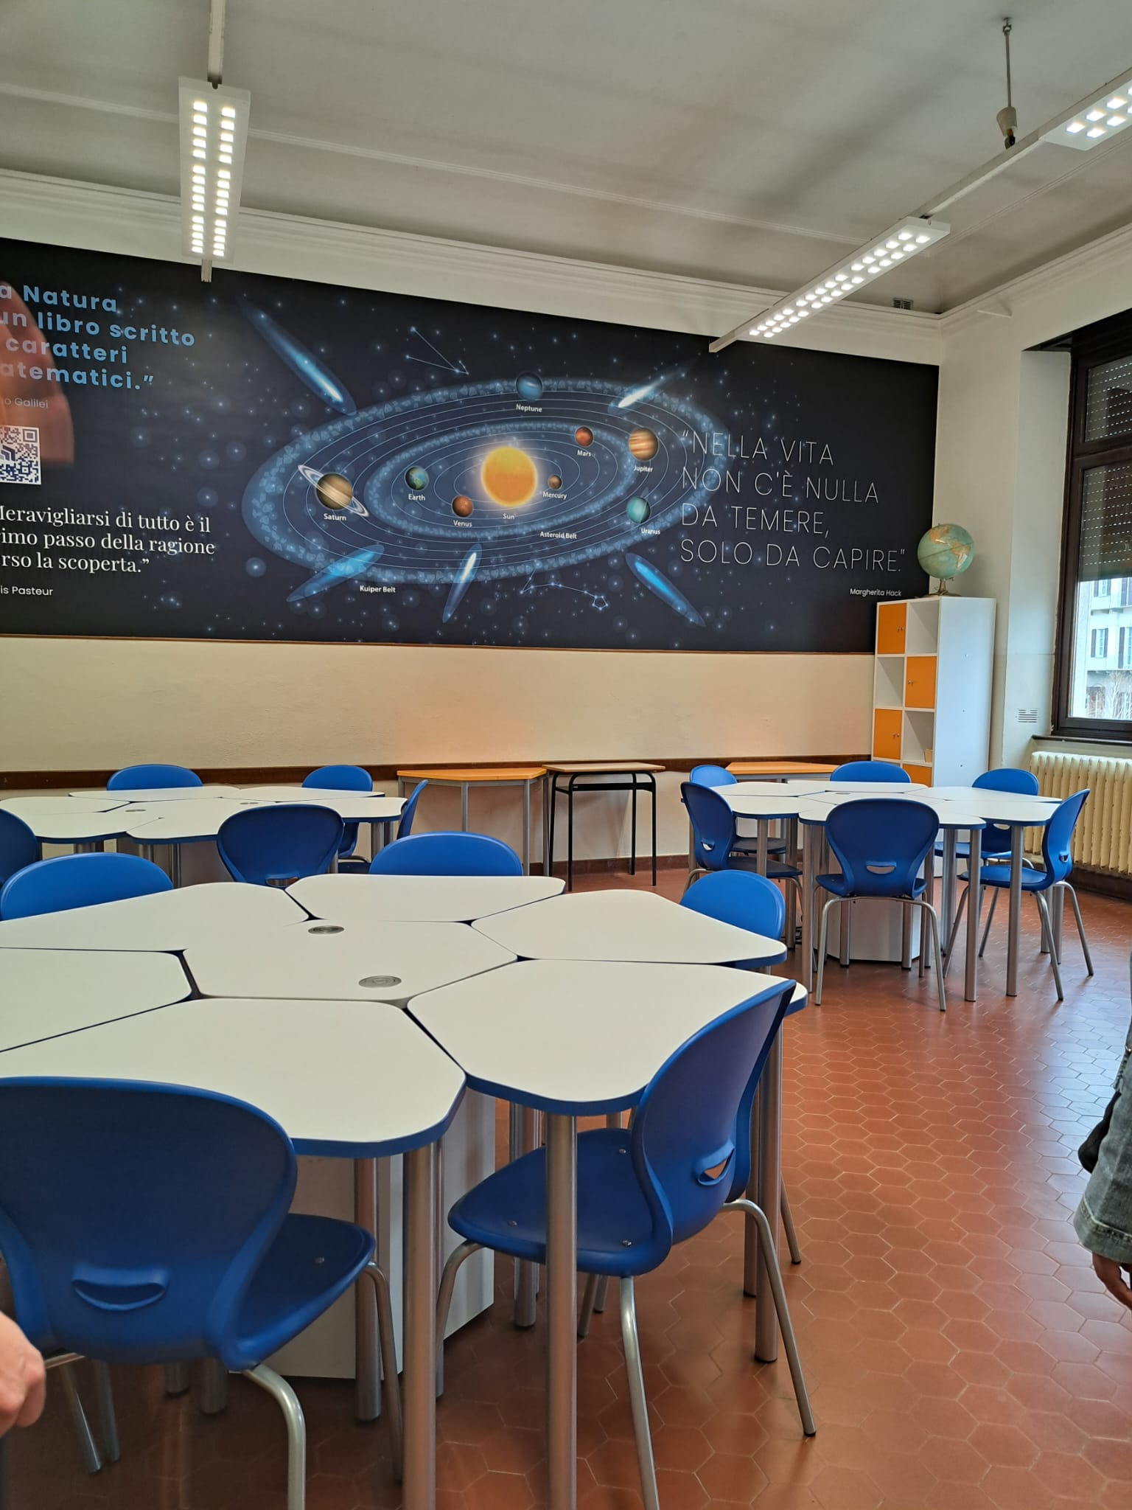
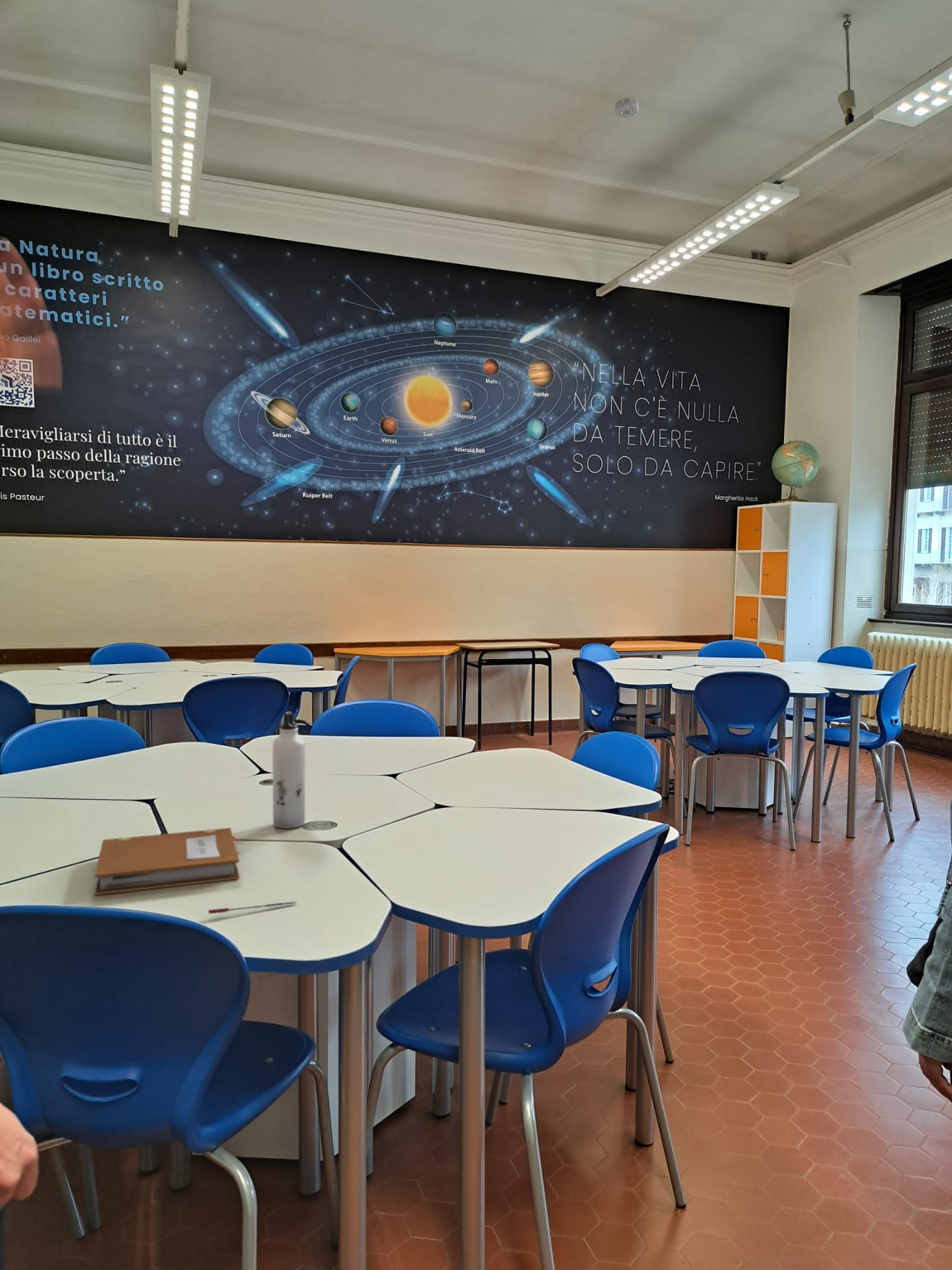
+ smoke detector (627, 107)
+ notebook (172, 857)
+ water bottle (289, 768)
+ pen (253, 907)
